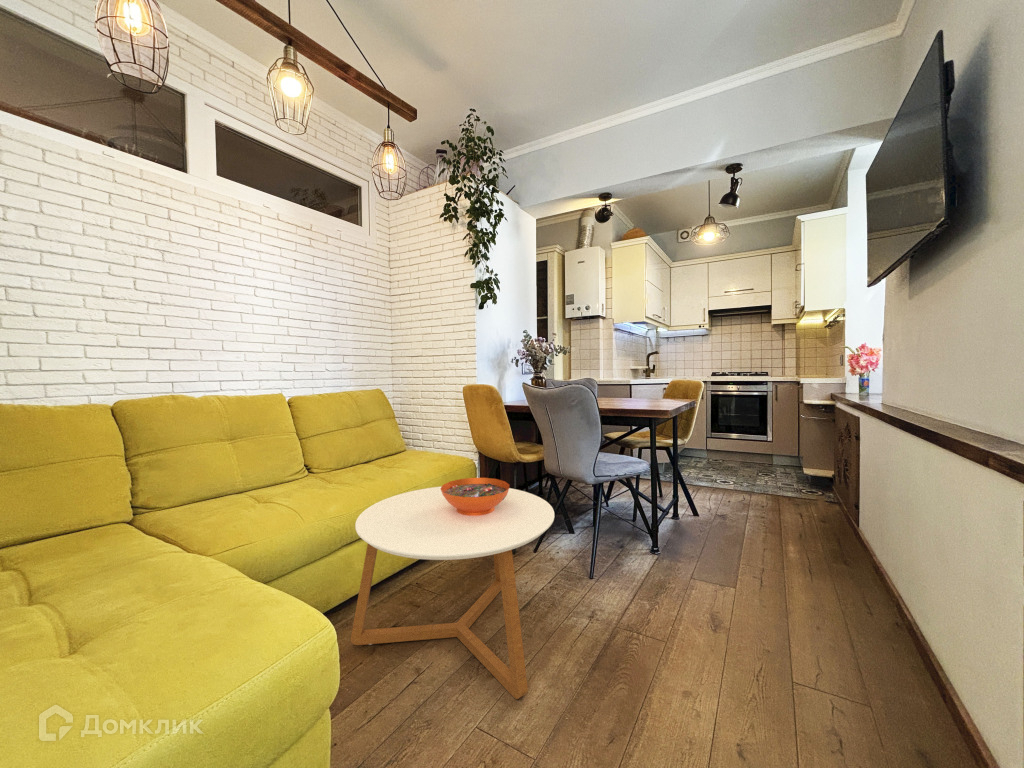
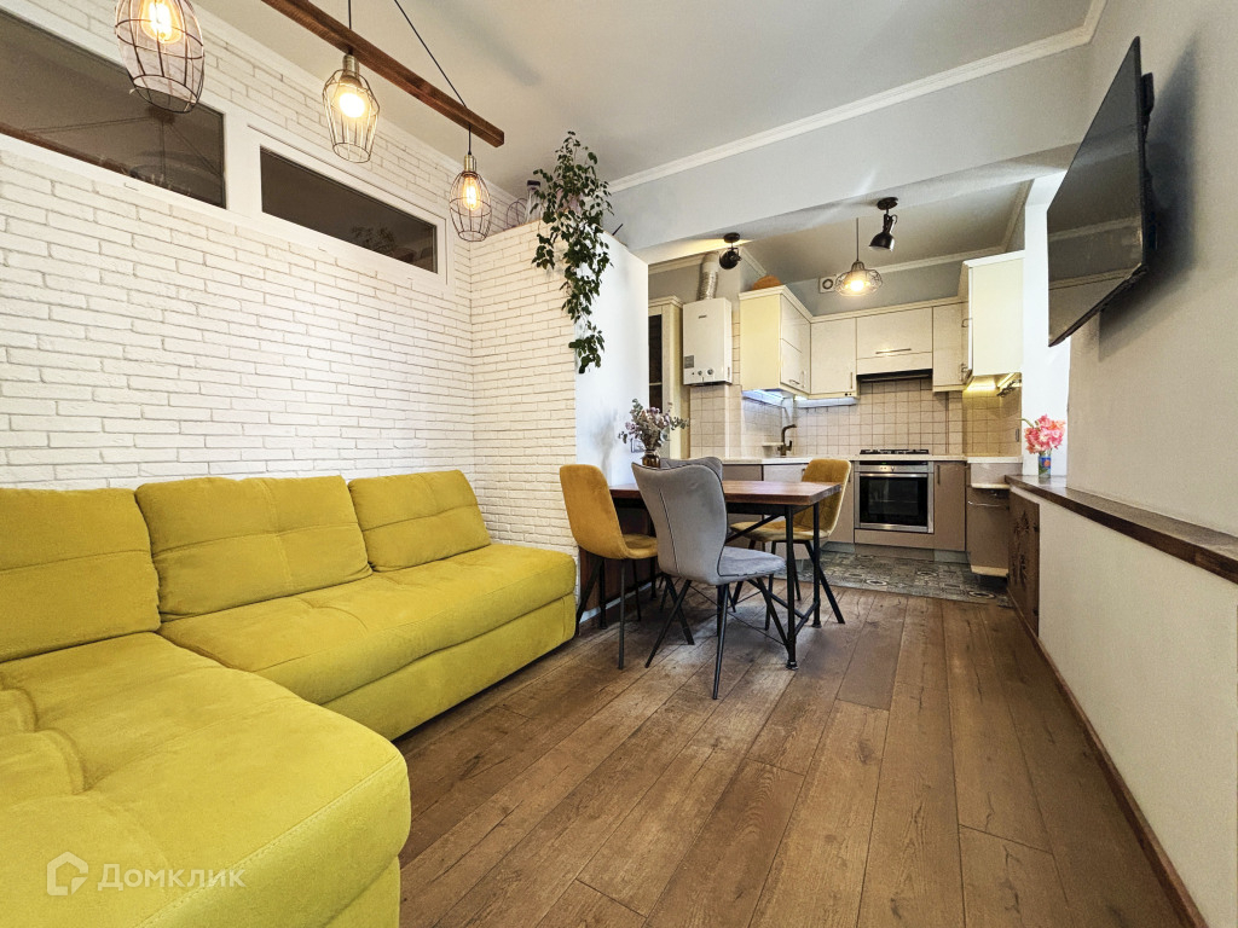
- coffee table (460, 558)
- decorative bowl (475, 497)
